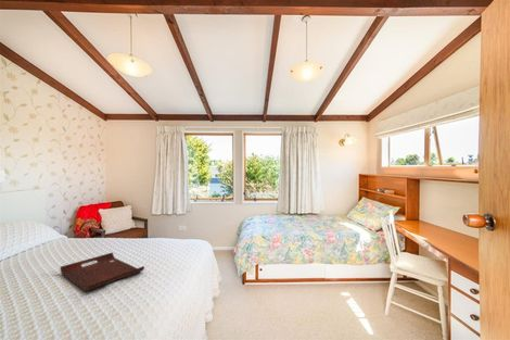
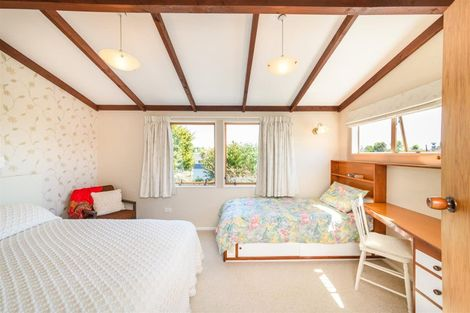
- serving tray (102, 269)
